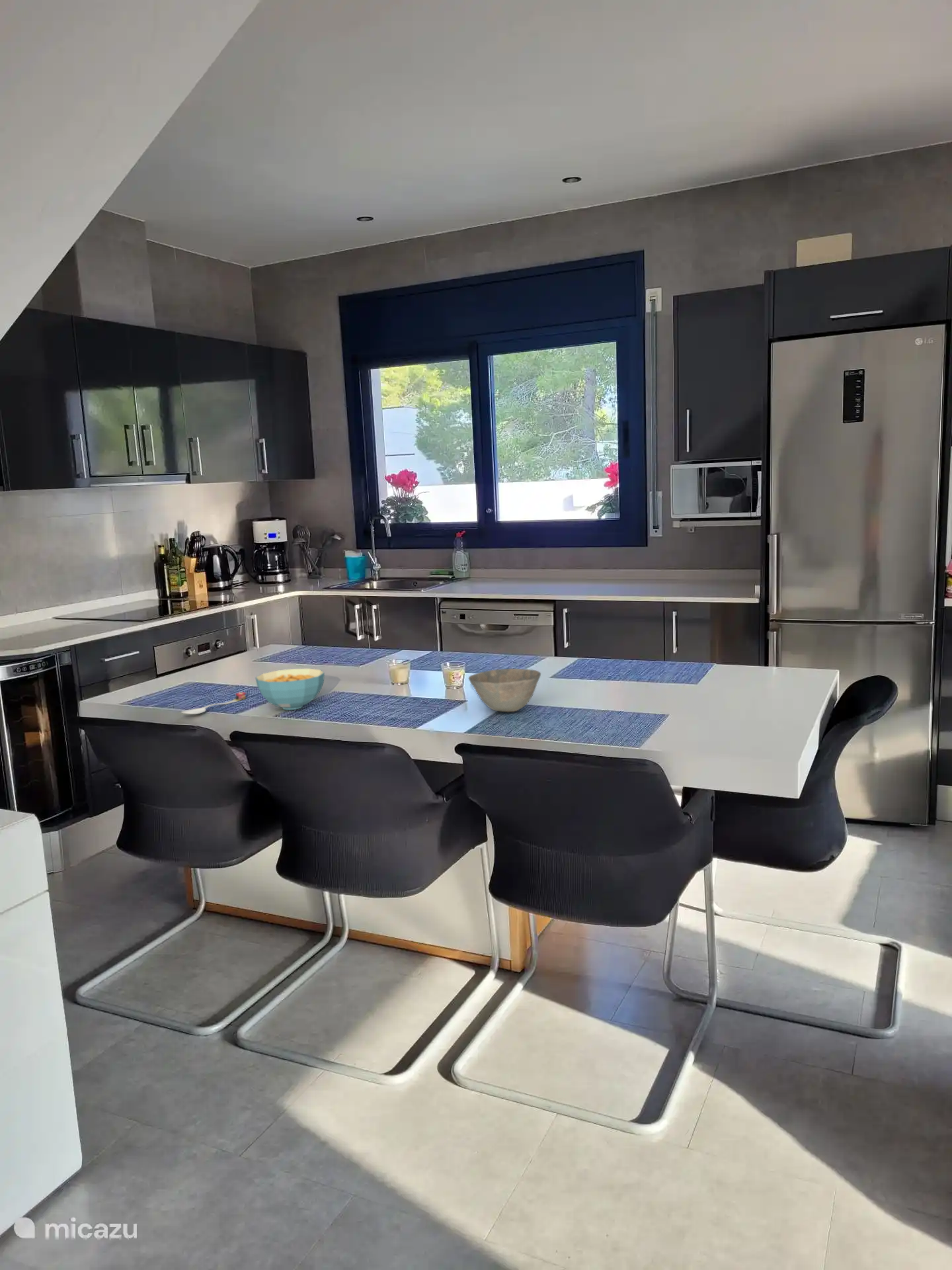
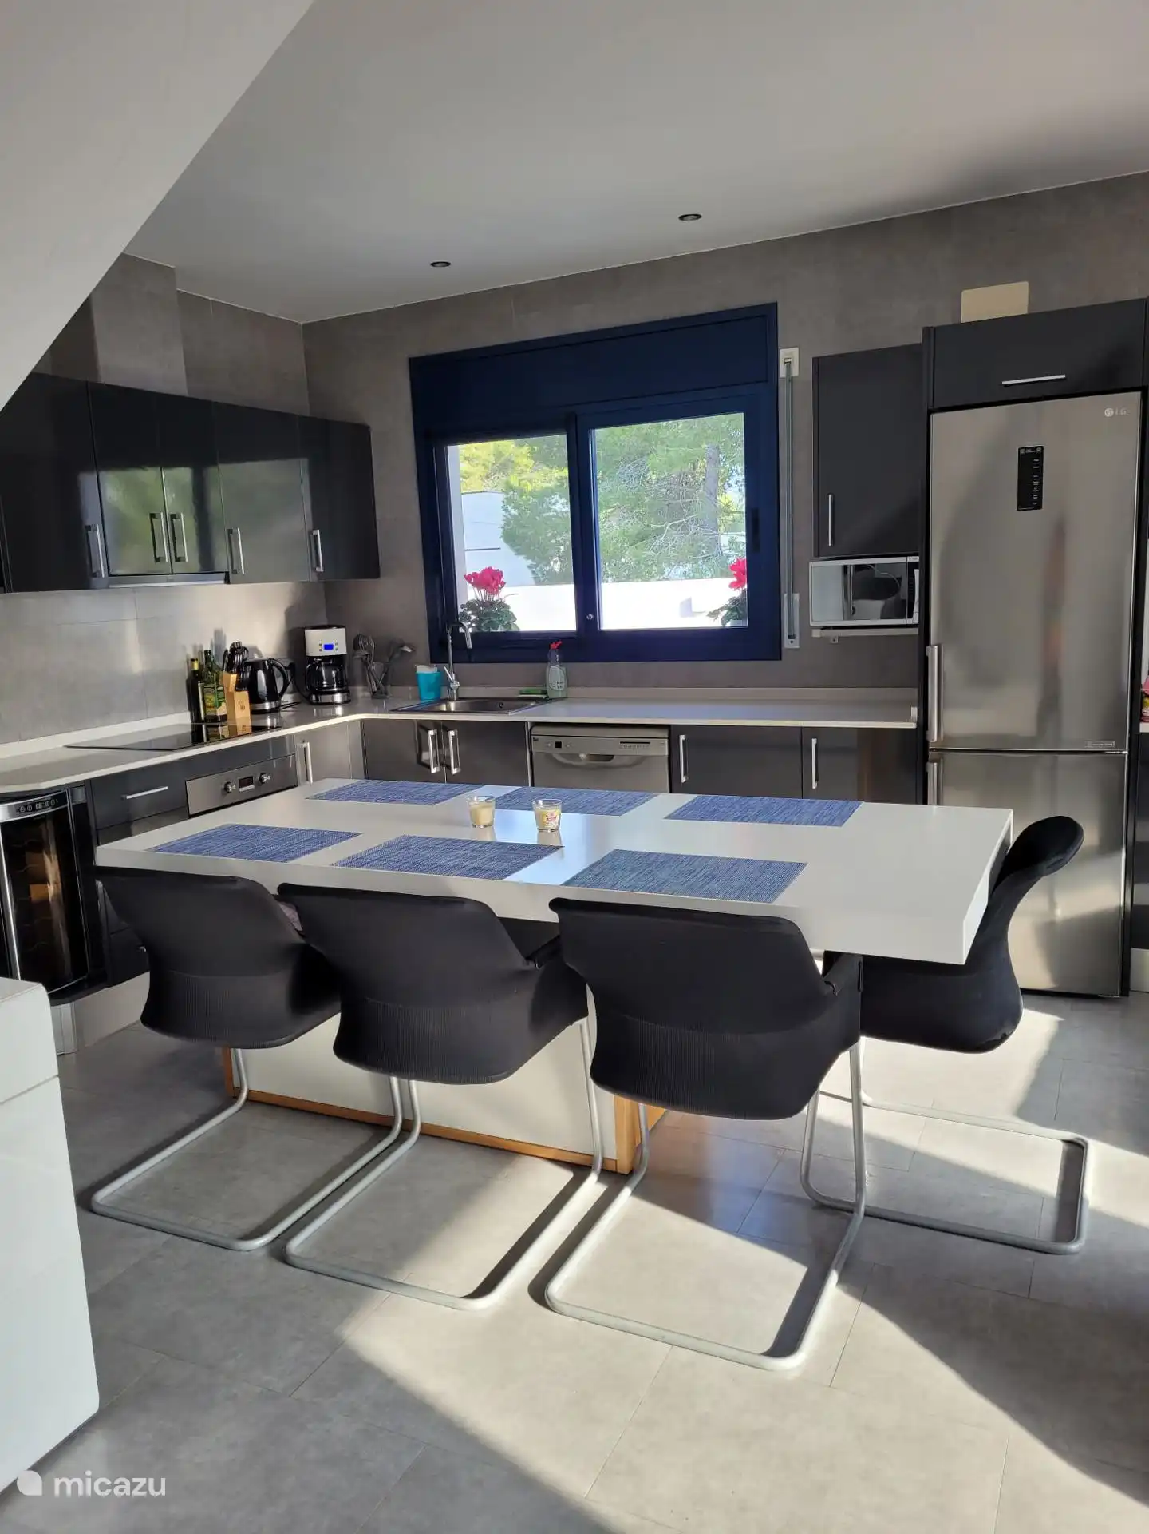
- cereal bowl (291, 691)
- spoon (215, 704)
- bowl (506, 693)
